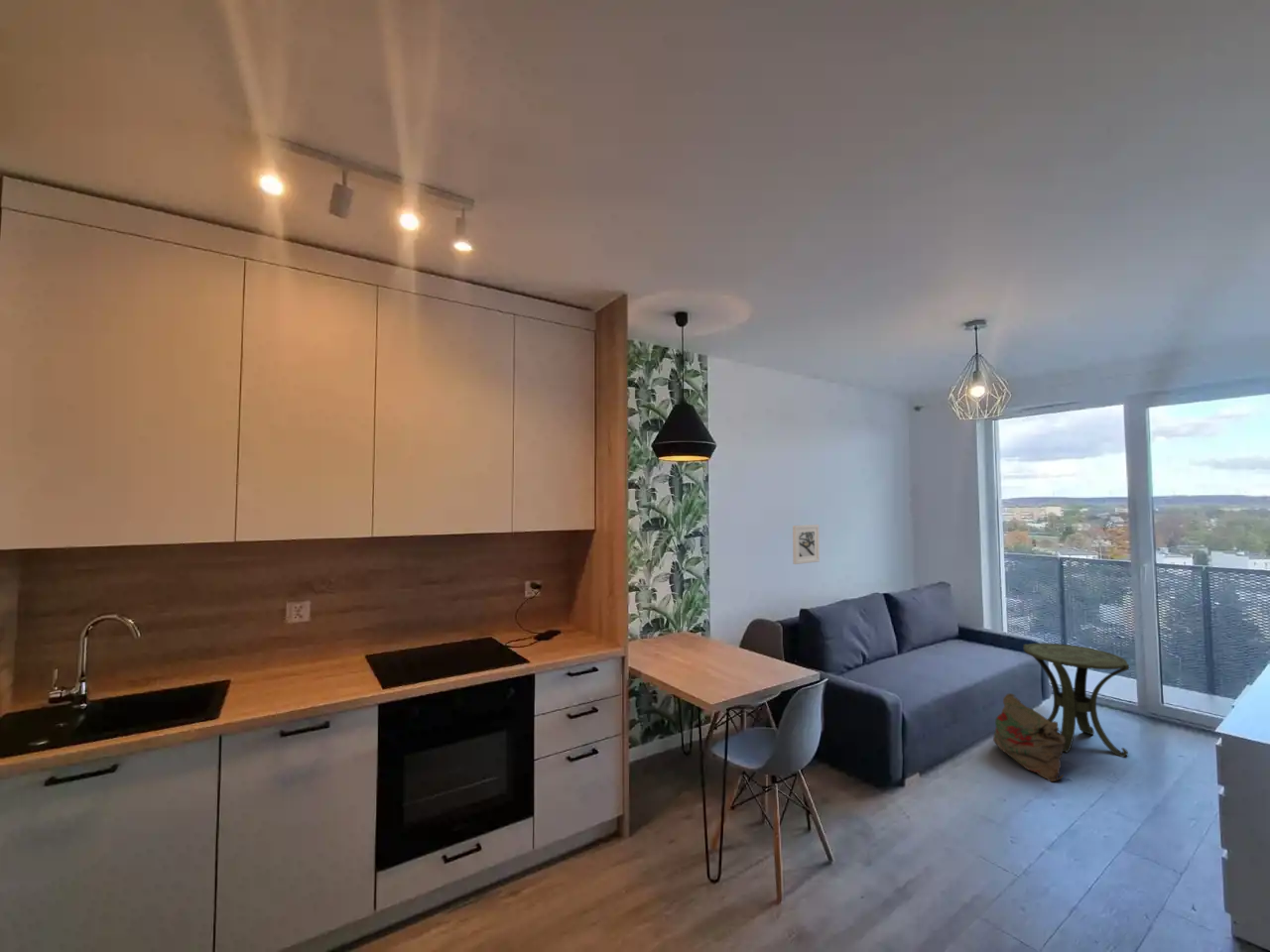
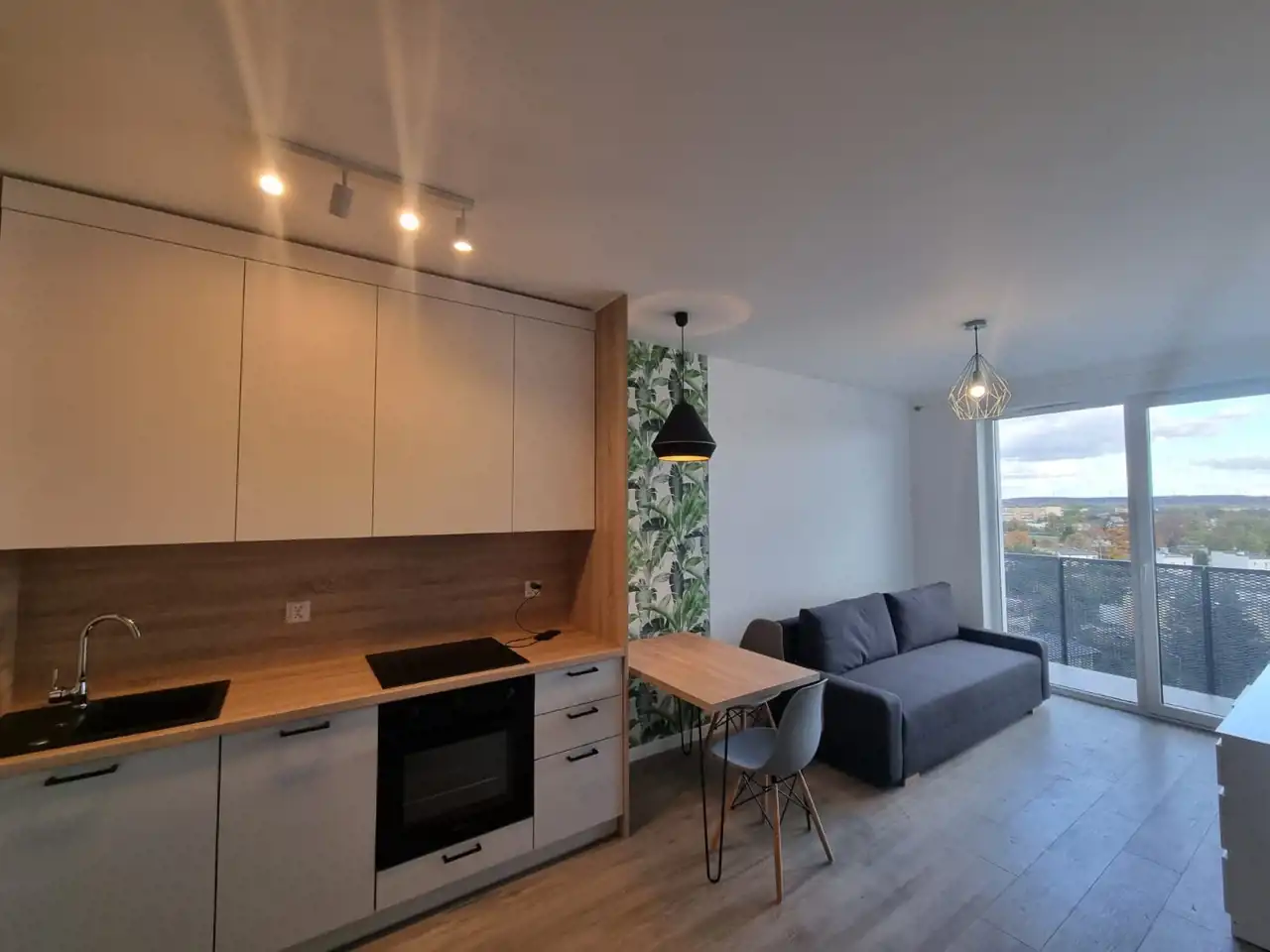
- bag (1028, 733)
- side table (1074, 697)
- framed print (806, 543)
